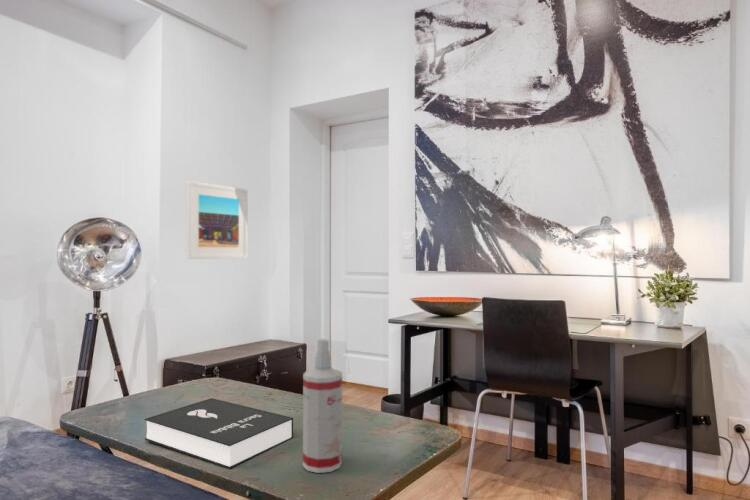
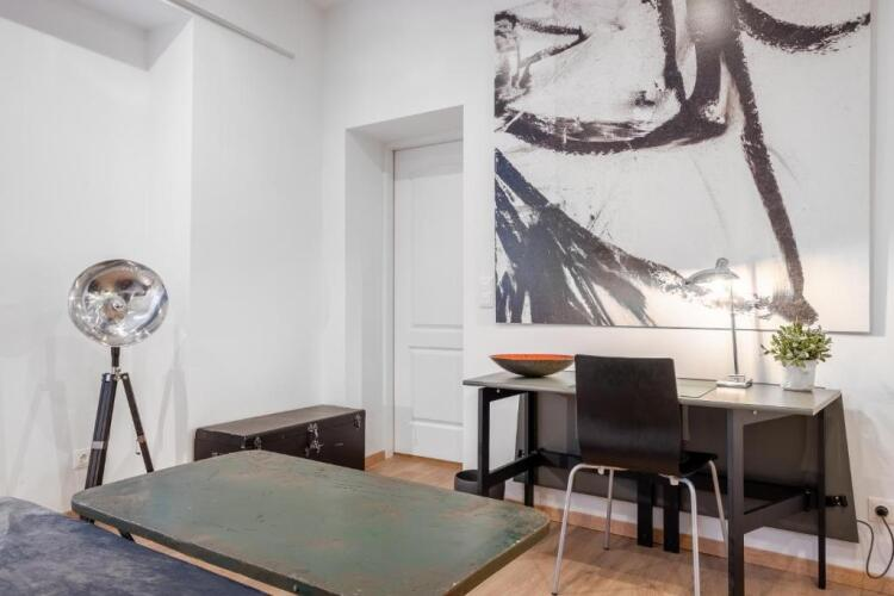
- booklet (219, 428)
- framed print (219, 222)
- spray bottle (322, 401)
